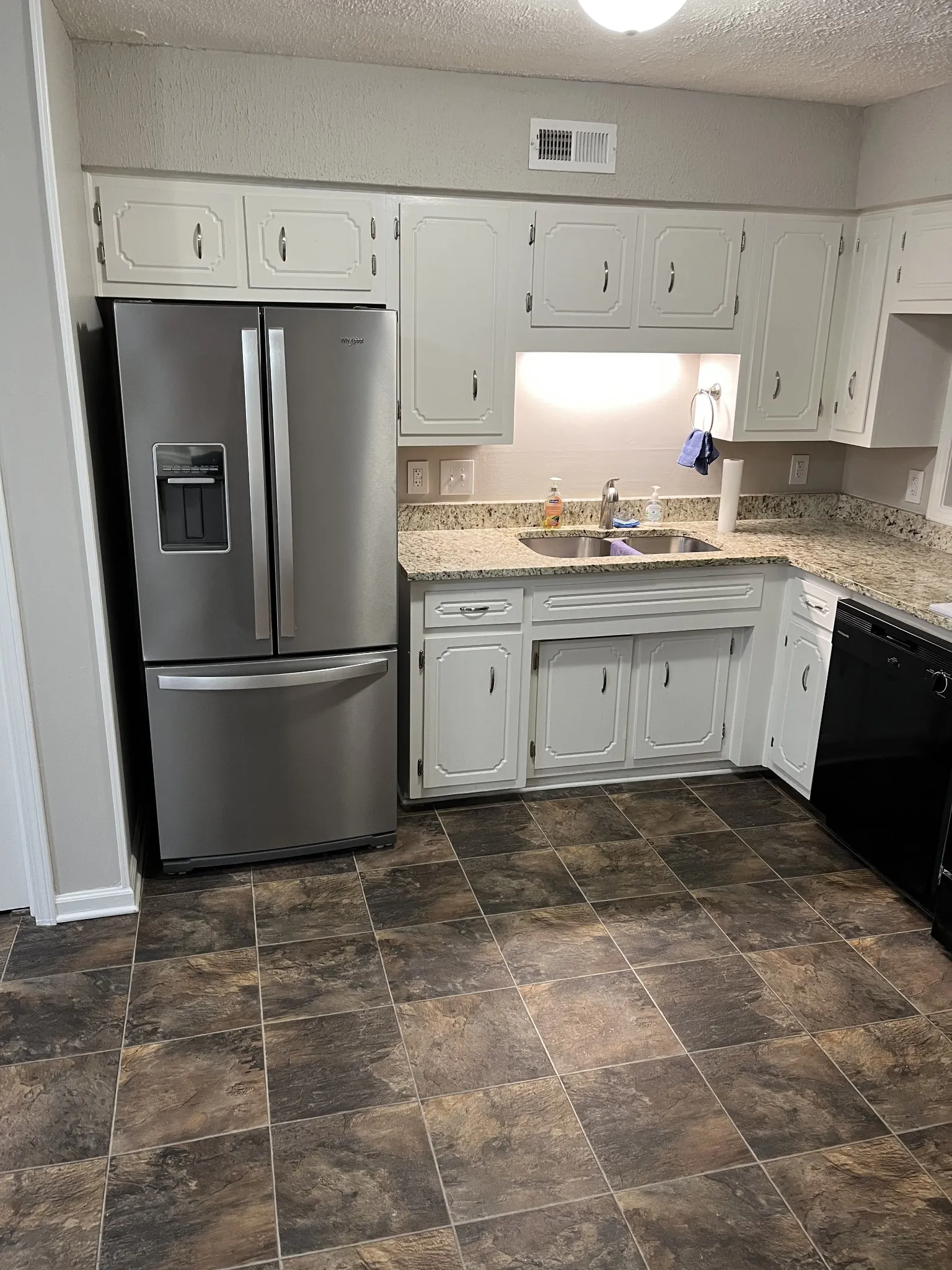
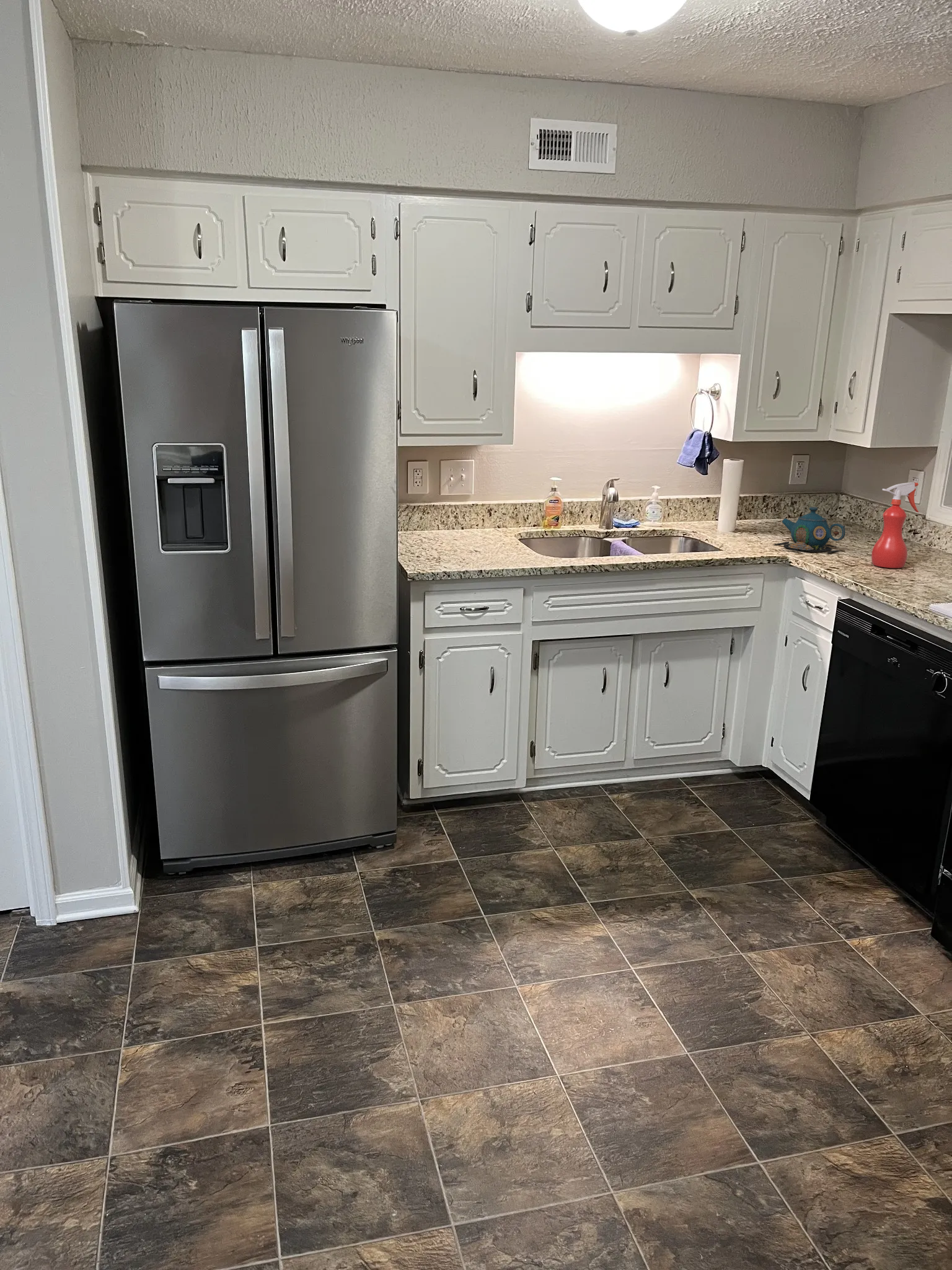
+ spray bottle (897, 524)
+ teapot (811, 528)
